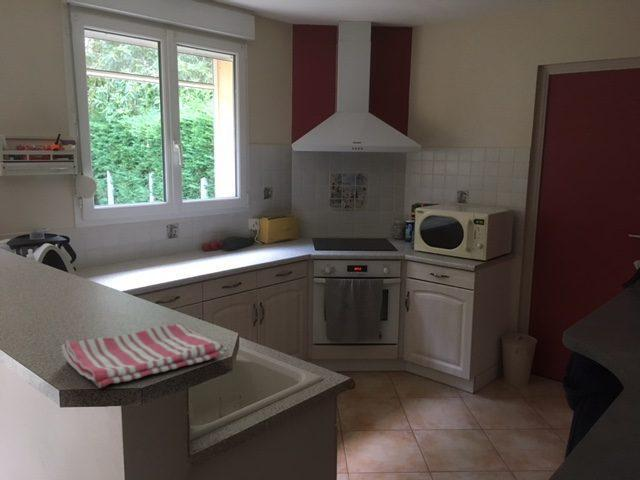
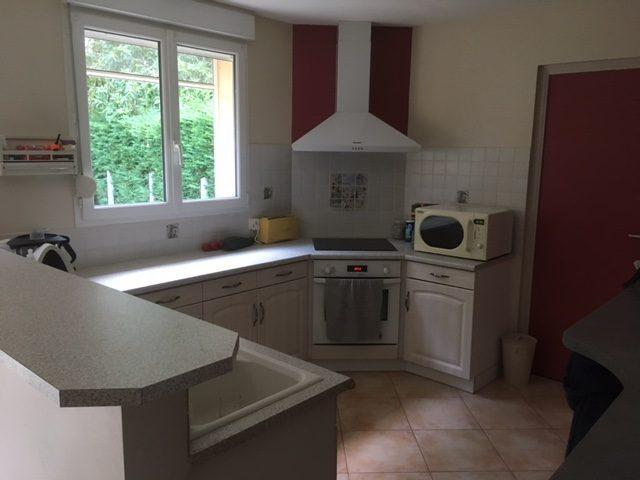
- dish towel (146, 348)
